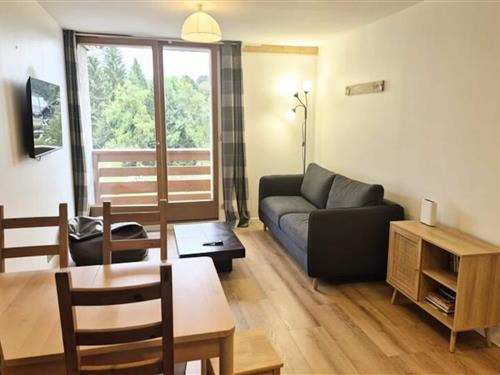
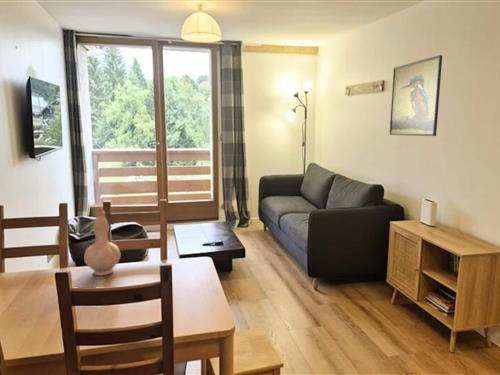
+ vase (101, 239)
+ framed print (413, 99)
